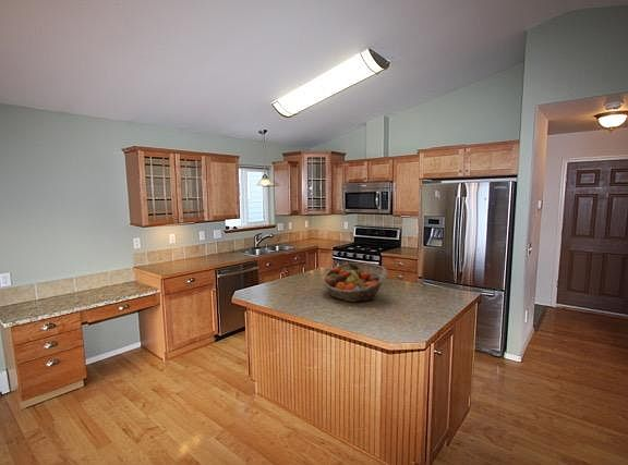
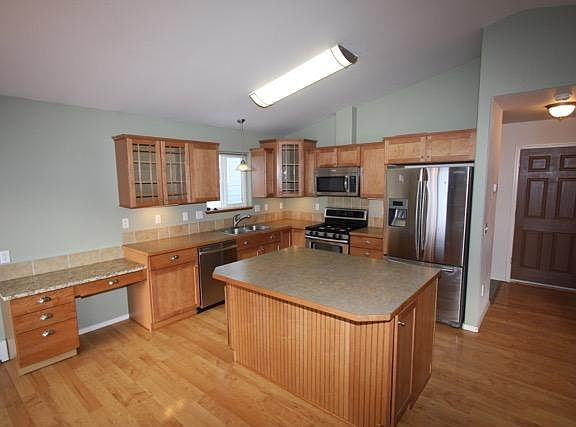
- fruit basket (353, 281)
